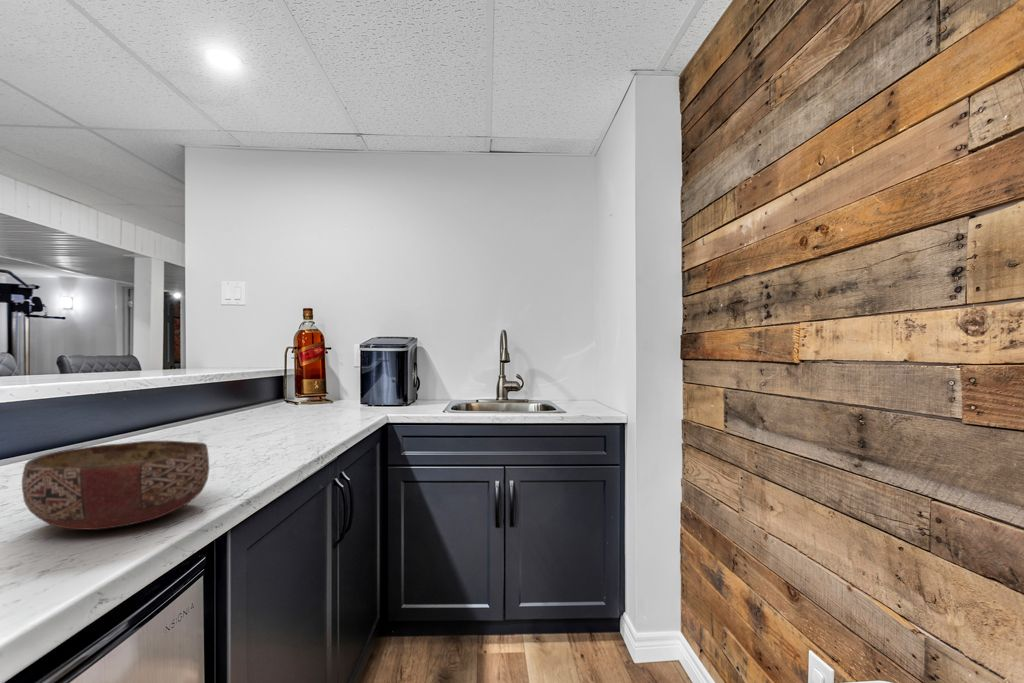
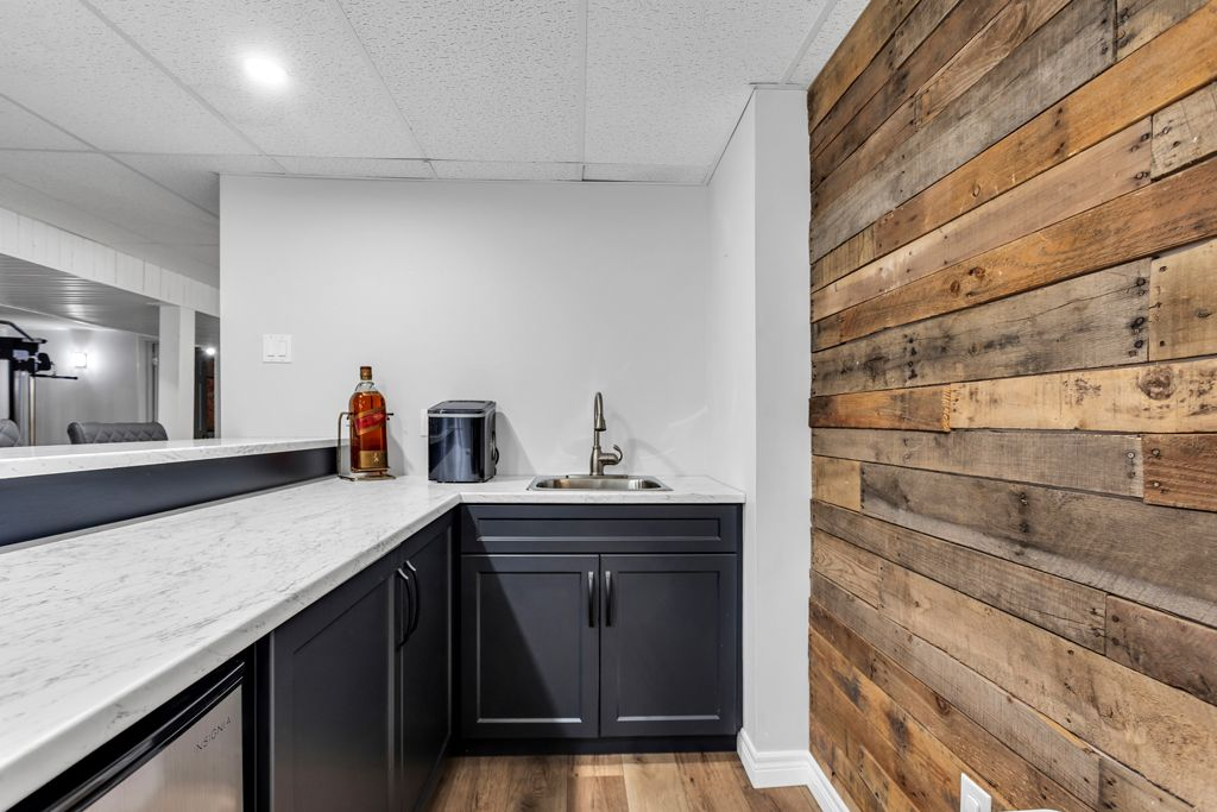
- bowl (124, 484)
